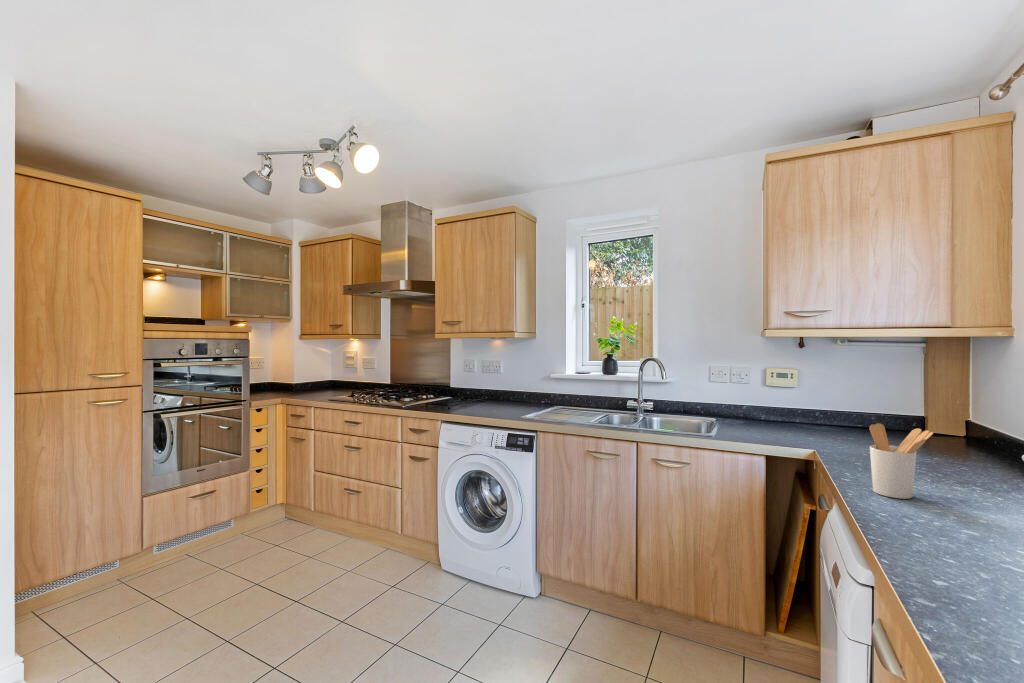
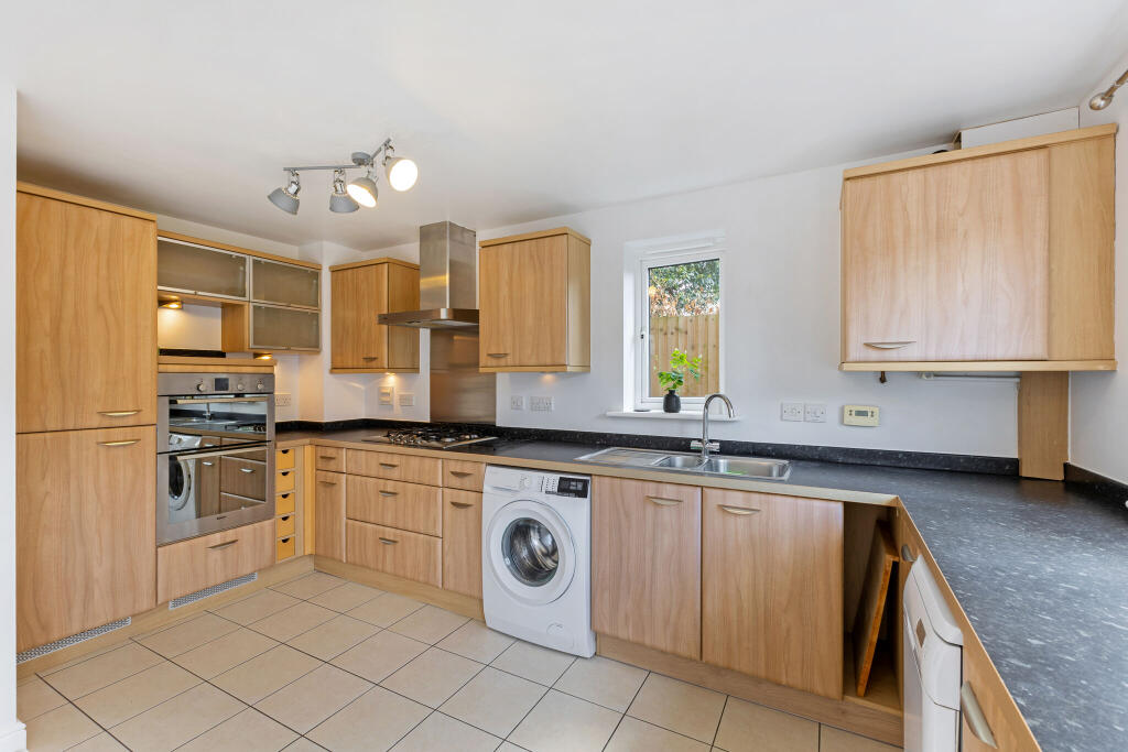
- utensil holder (901, 460)
